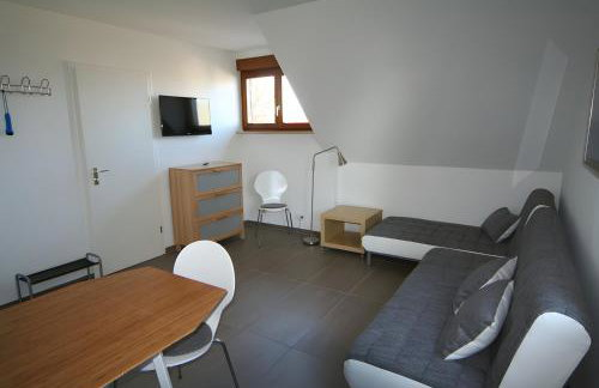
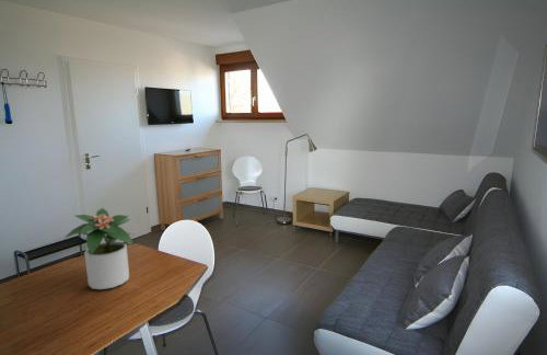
+ potted plant (106, 248)
